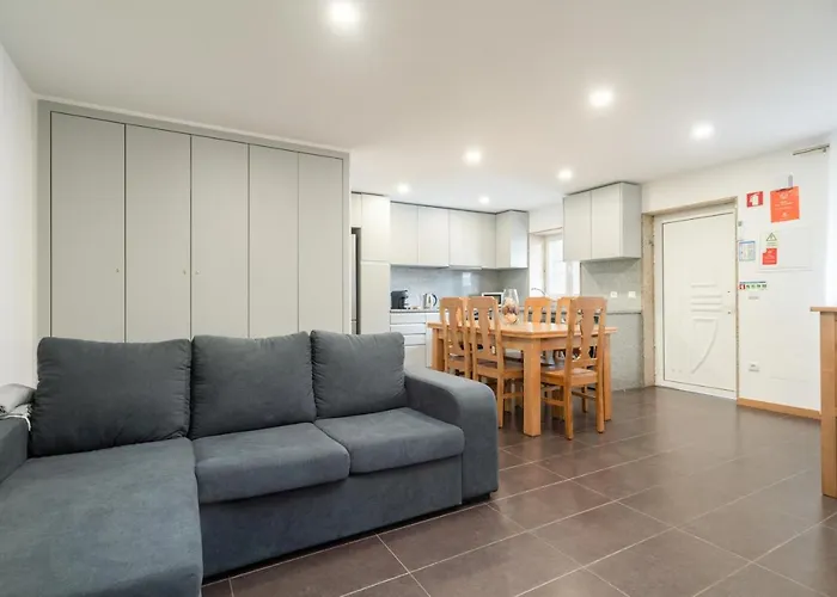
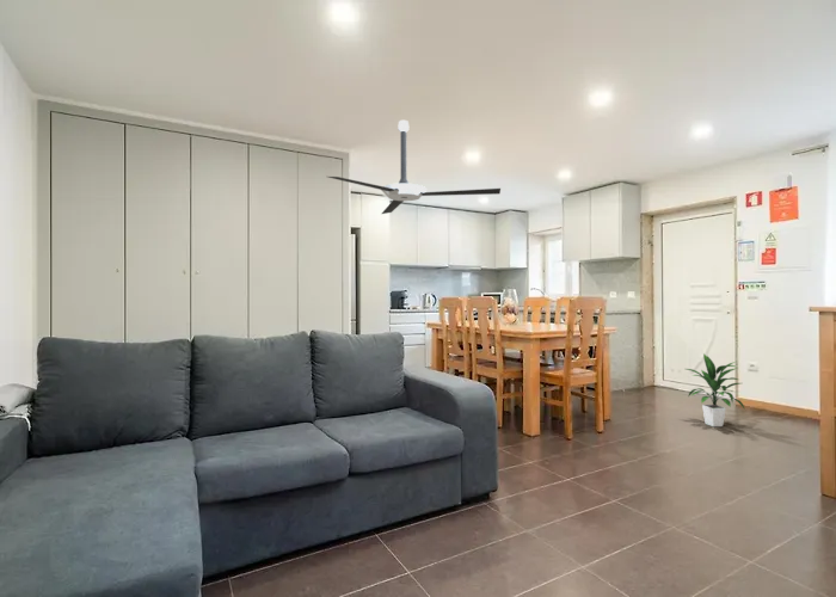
+ ceiling fan (405, 162)
+ indoor plant (717, 389)
